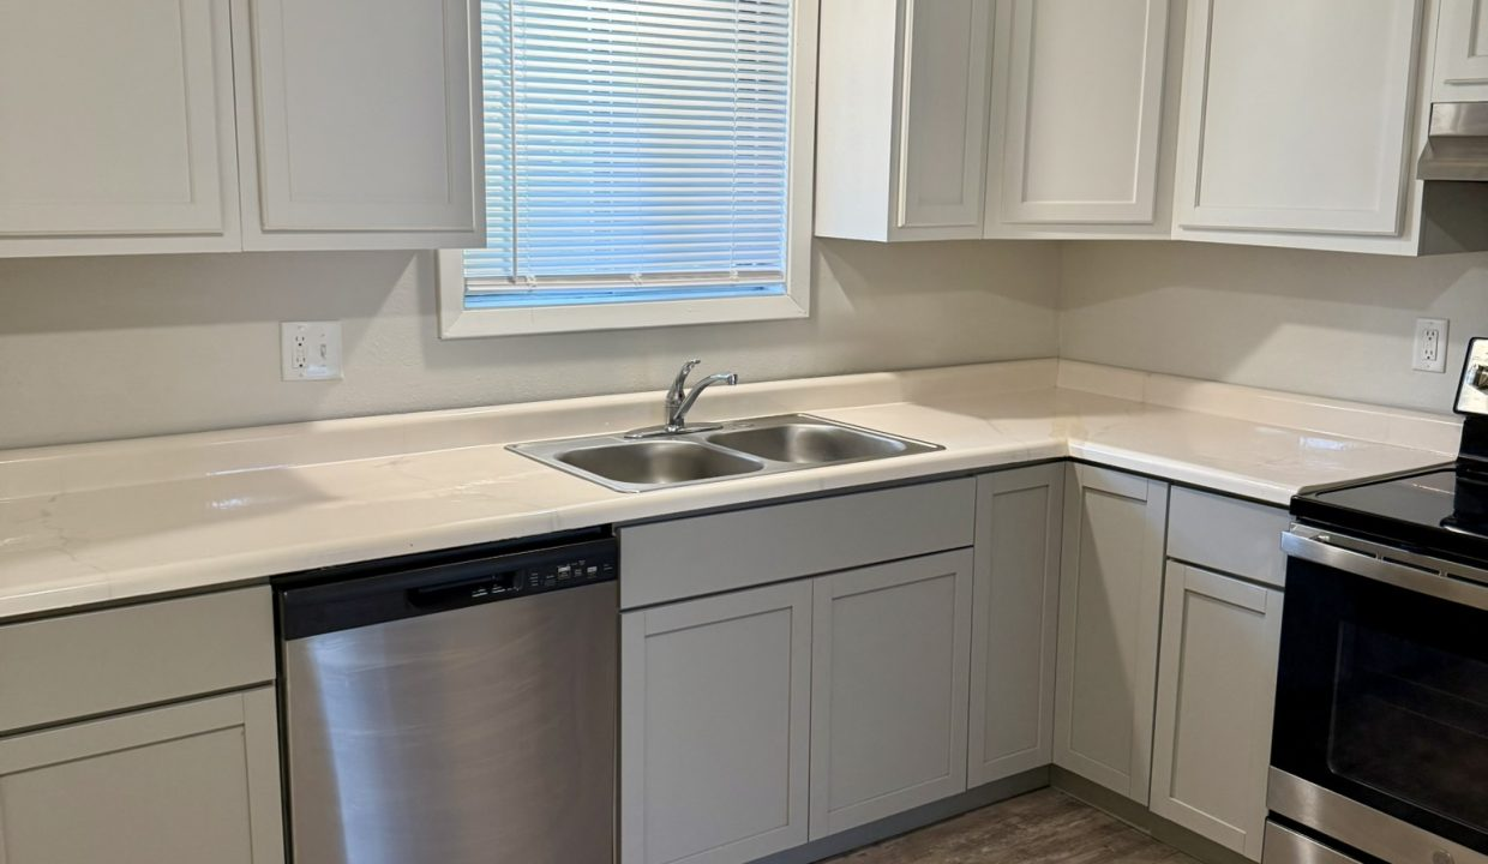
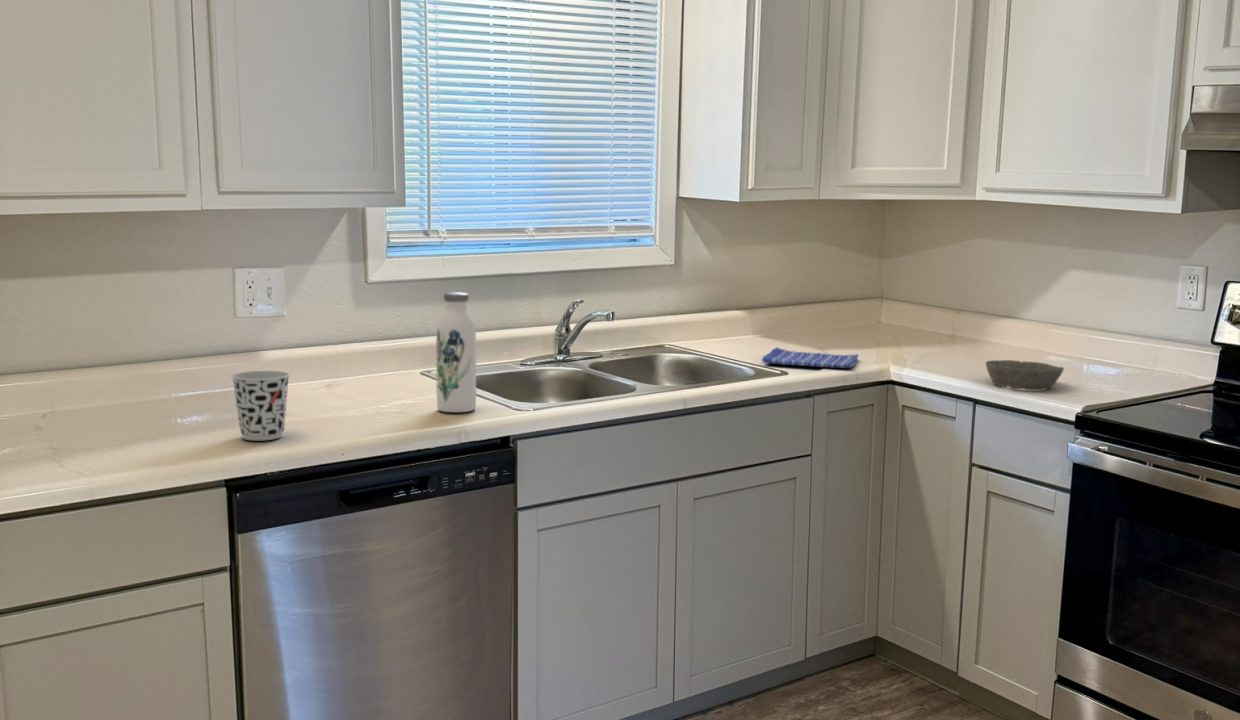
+ cup (261, 405)
+ water bottle (456, 351)
+ bowl (1023, 375)
+ dish towel (810, 357)
